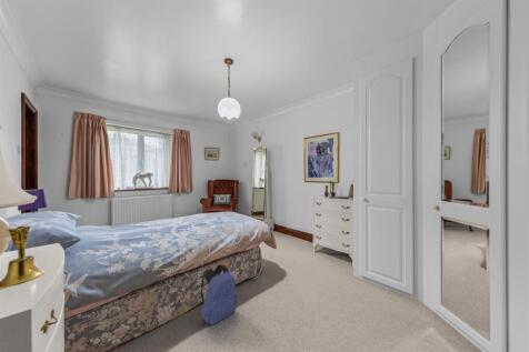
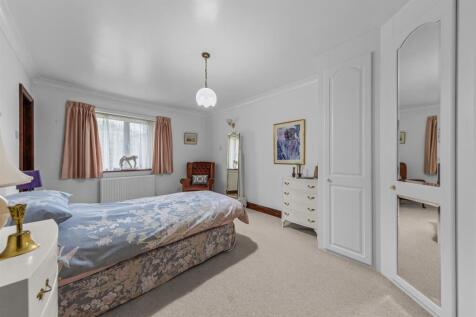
- backpack (216, 289)
